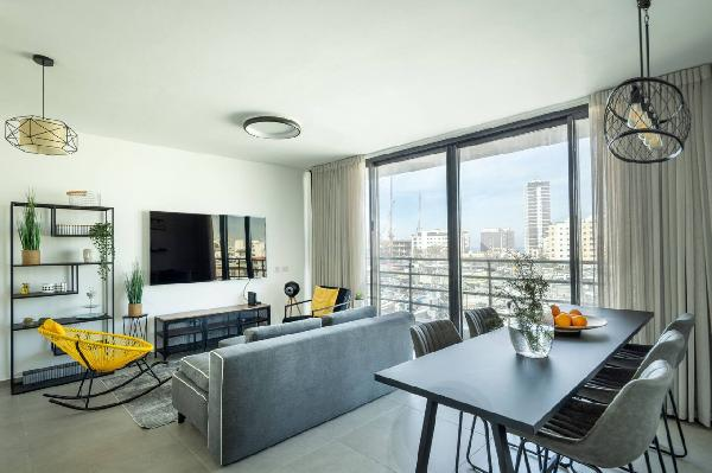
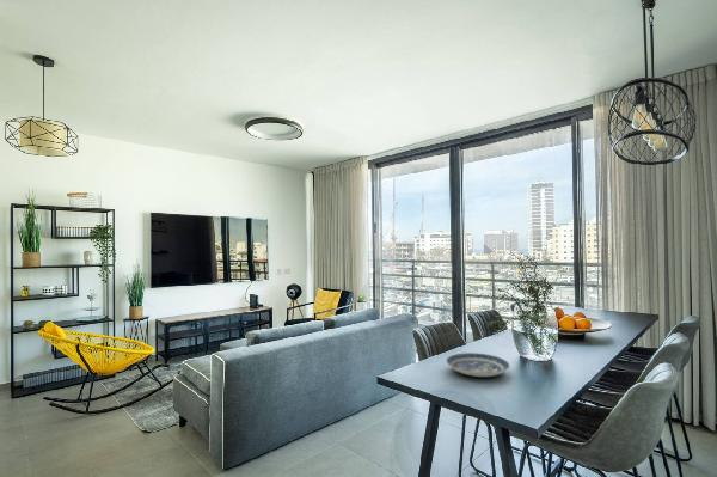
+ plate (477, 366)
